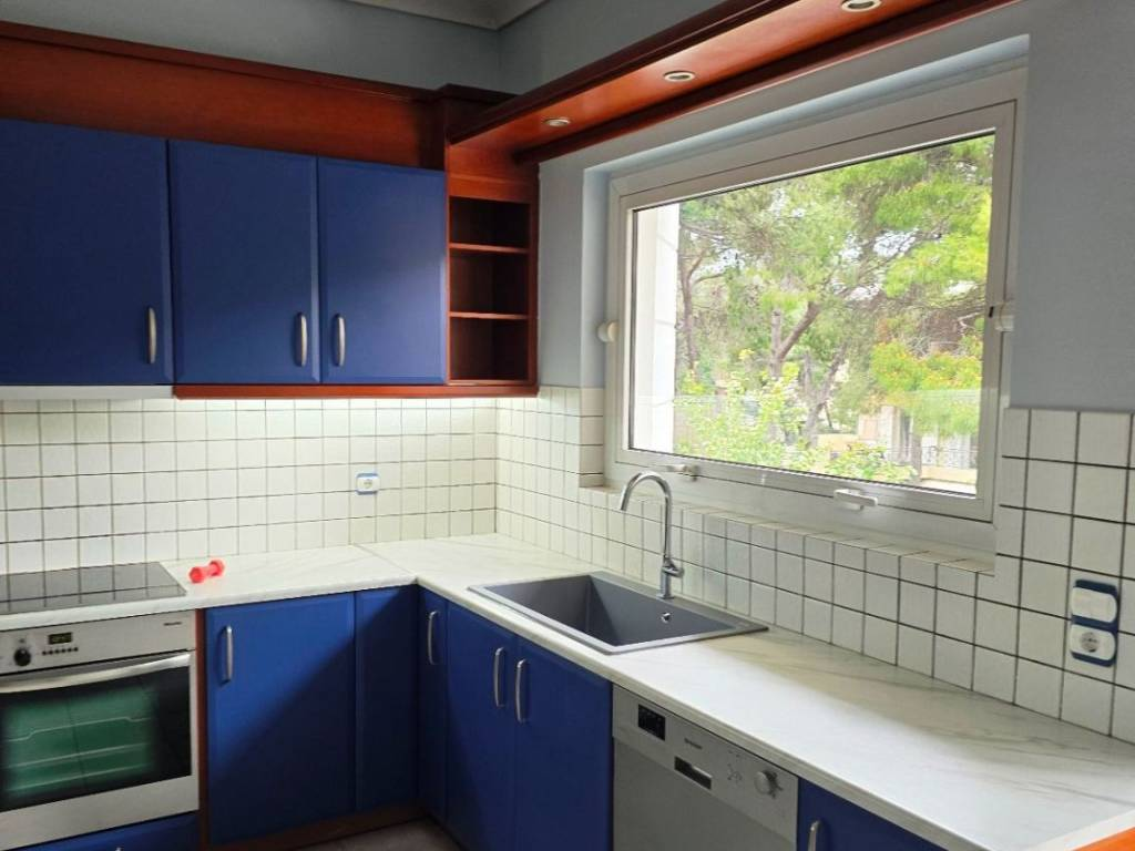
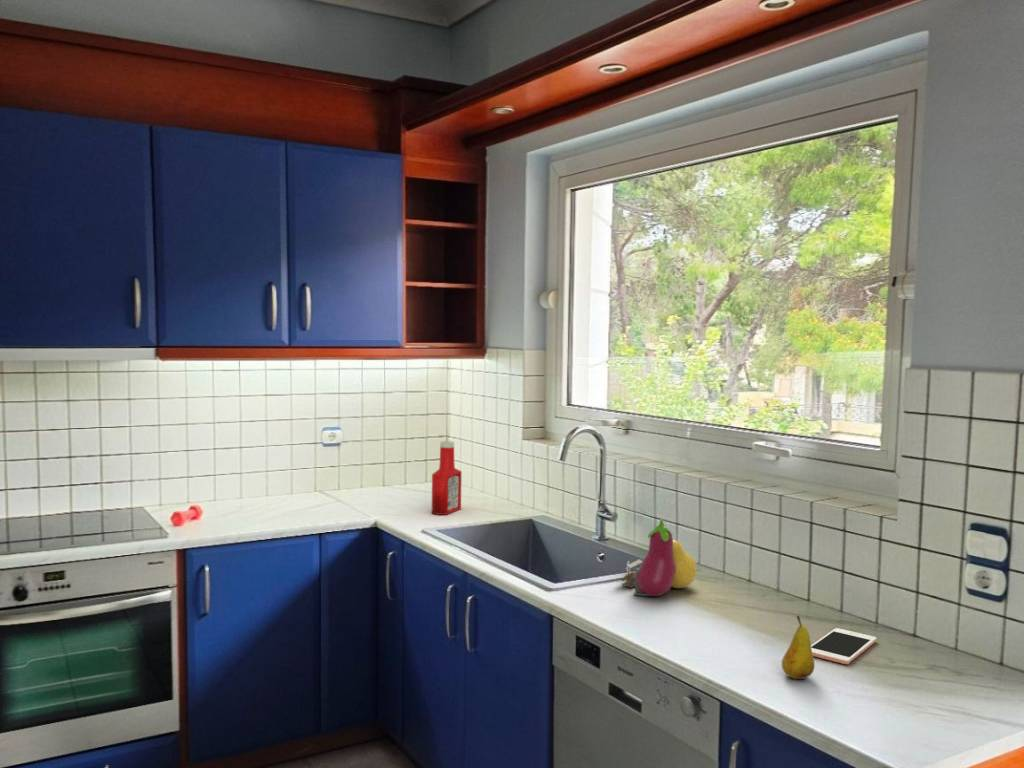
+ soap bottle (446, 476)
+ fruit (798, 646)
+ fruit (658, 551)
+ cell phone (841, 645)
